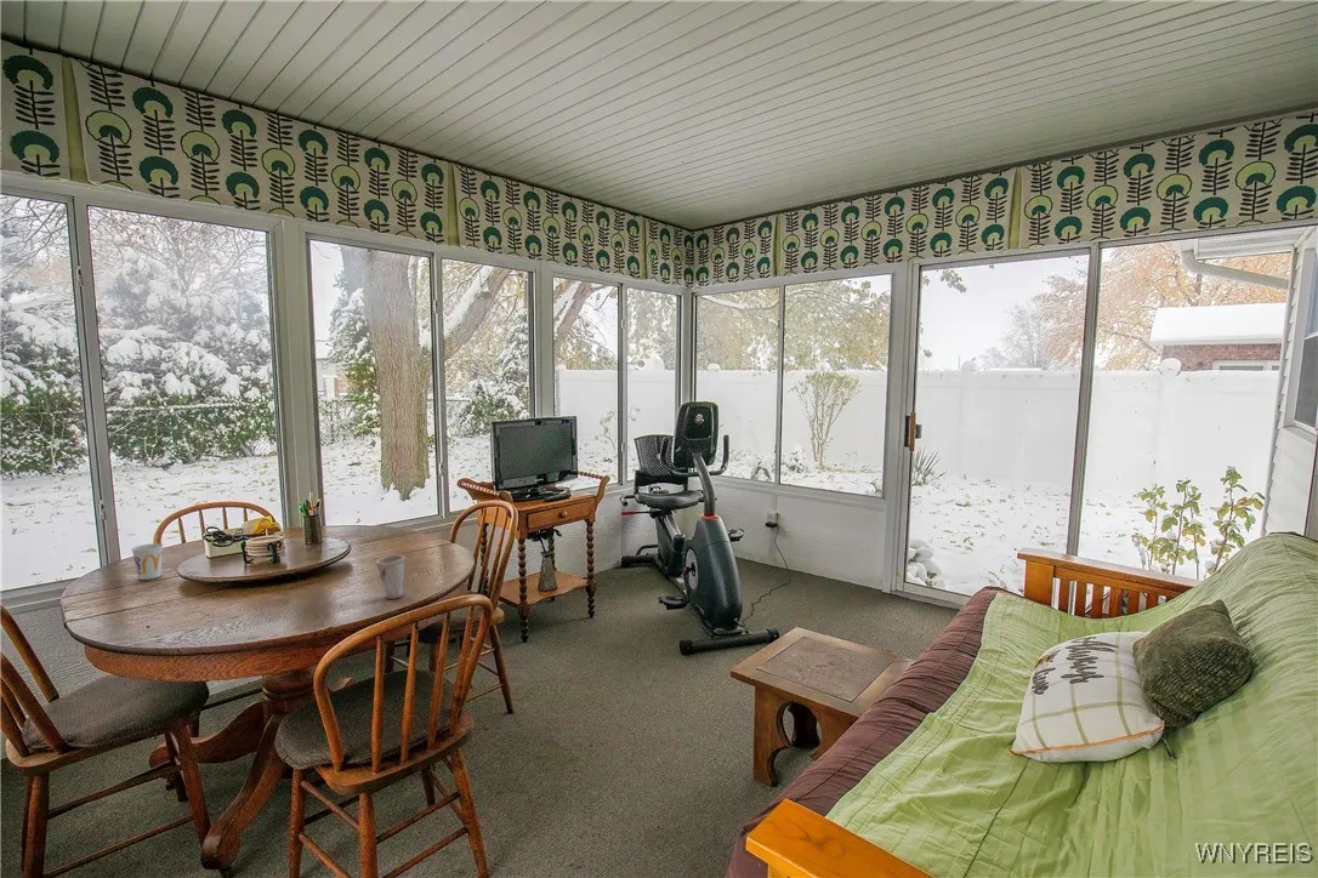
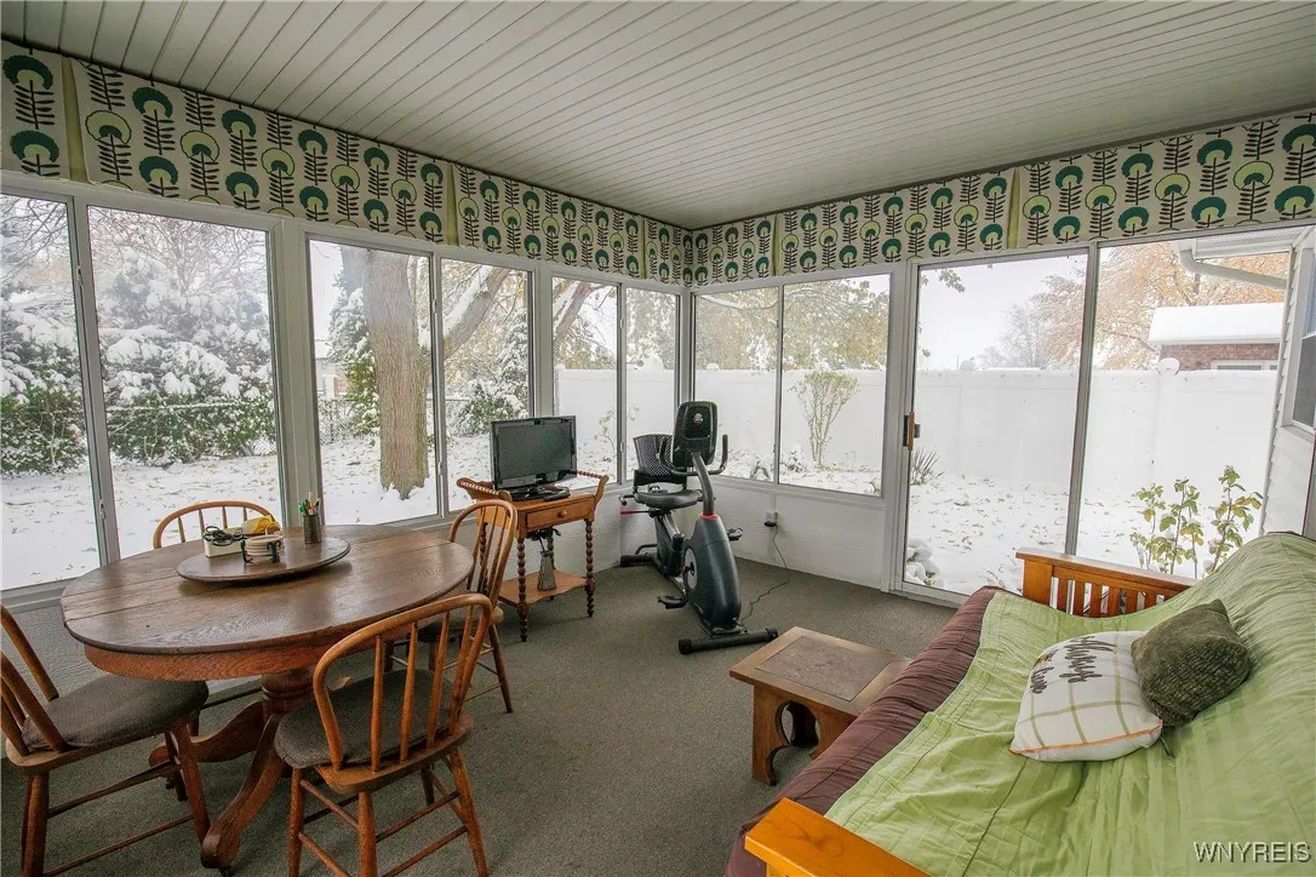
- cup (390, 577)
- cup (148, 561)
